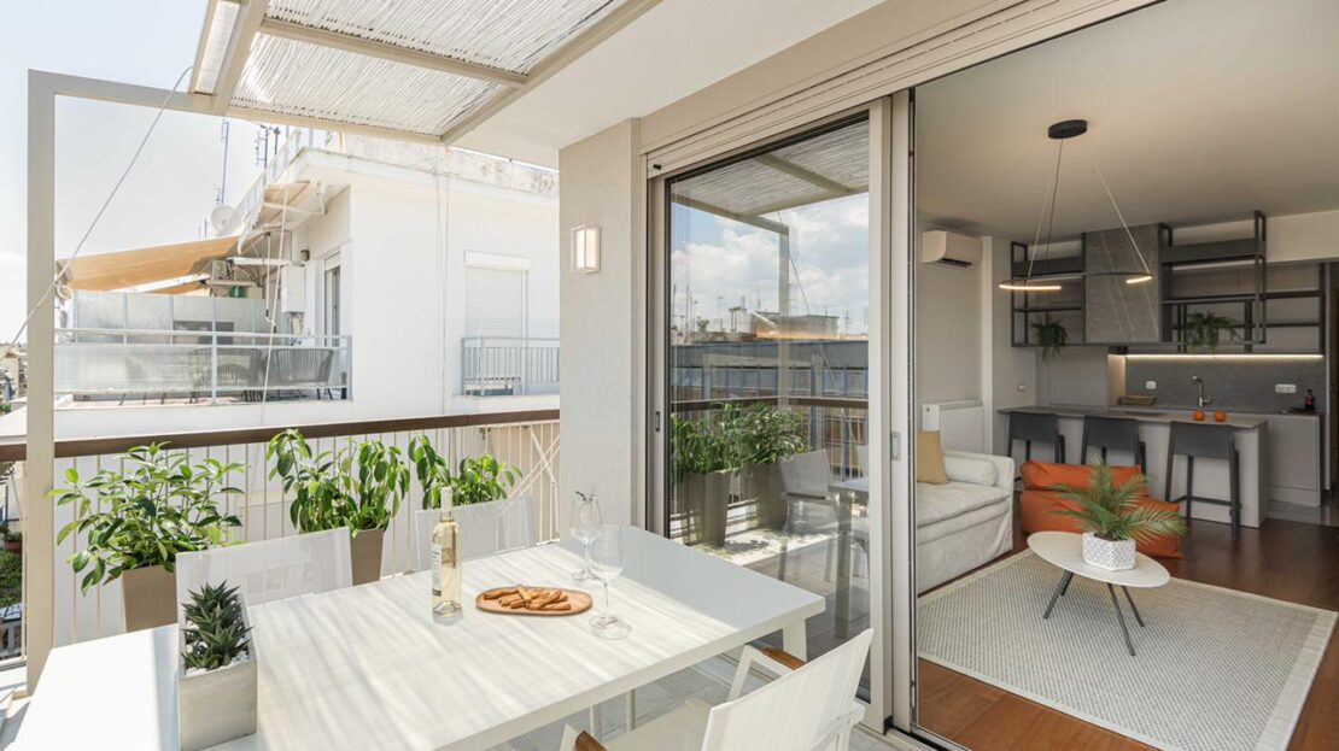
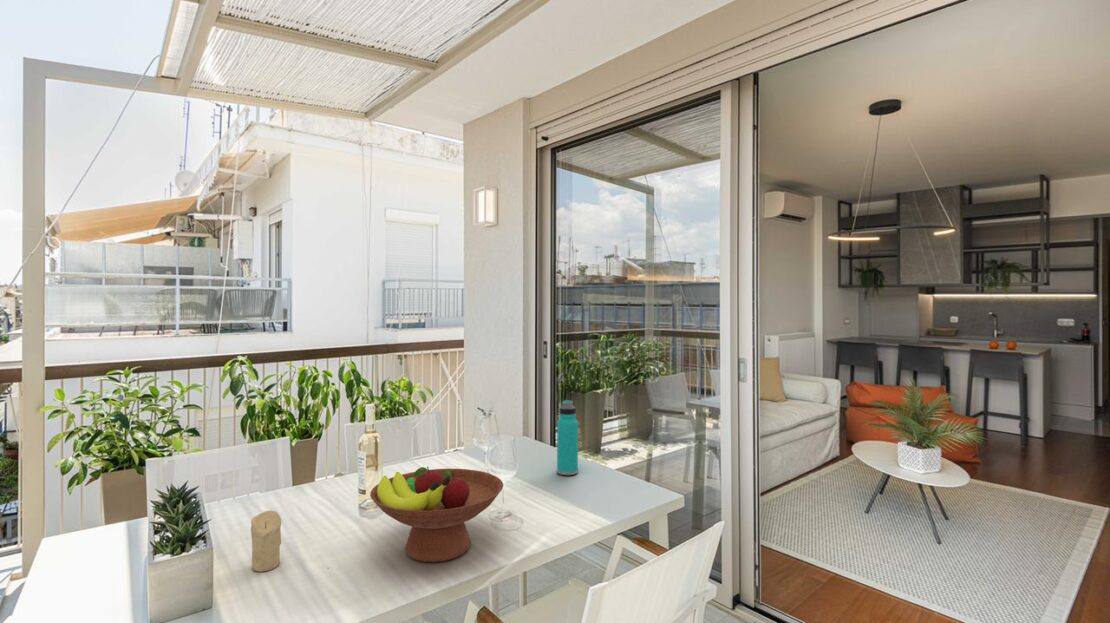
+ fruit bowl (438, 506)
+ candle (265, 540)
+ water bottle (567, 436)
